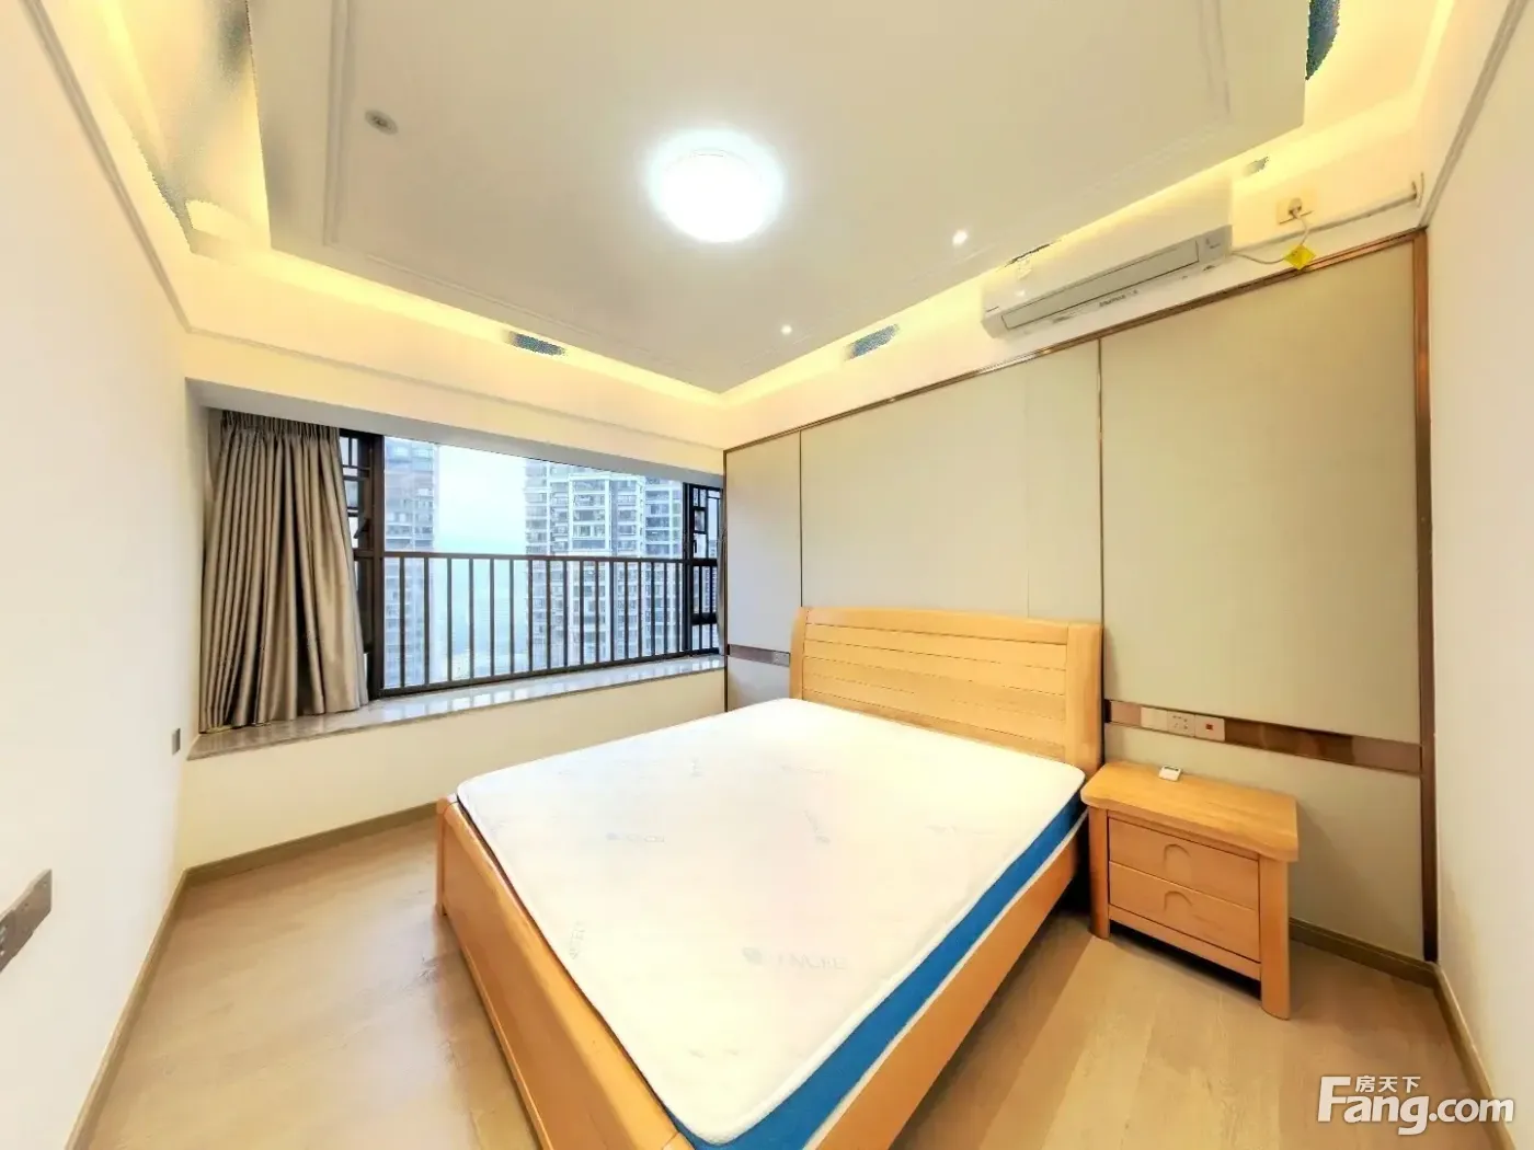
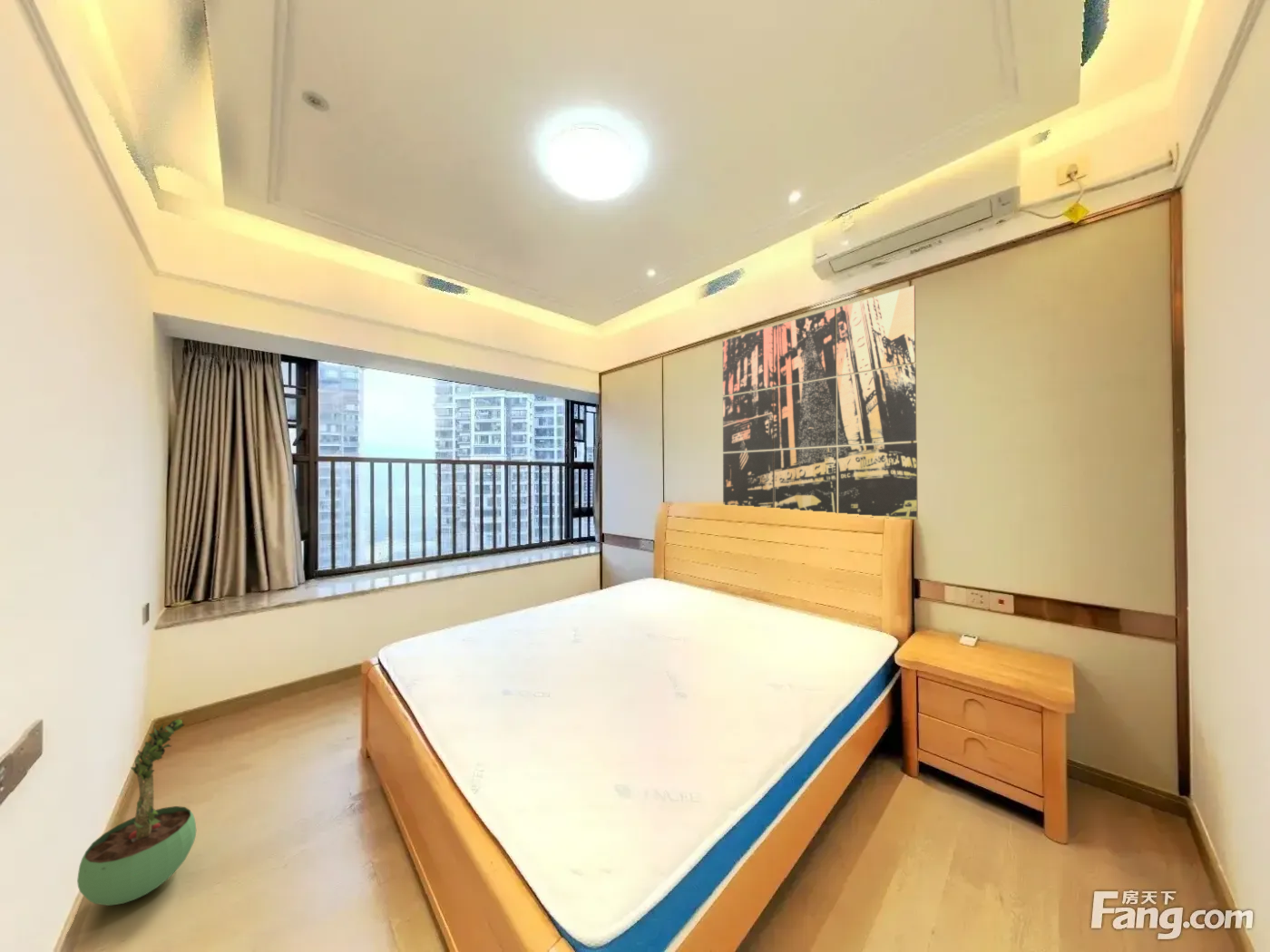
+ potted plant (142, 808)
+ wall art (804, 415)
